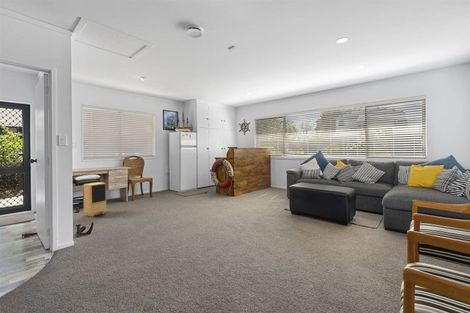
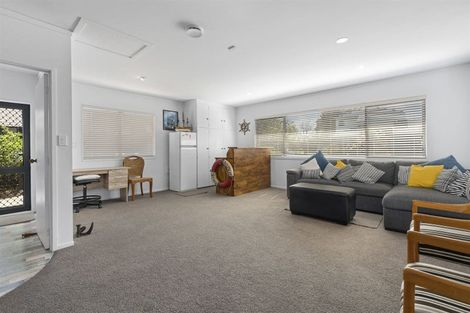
- speaker (95, 199)
